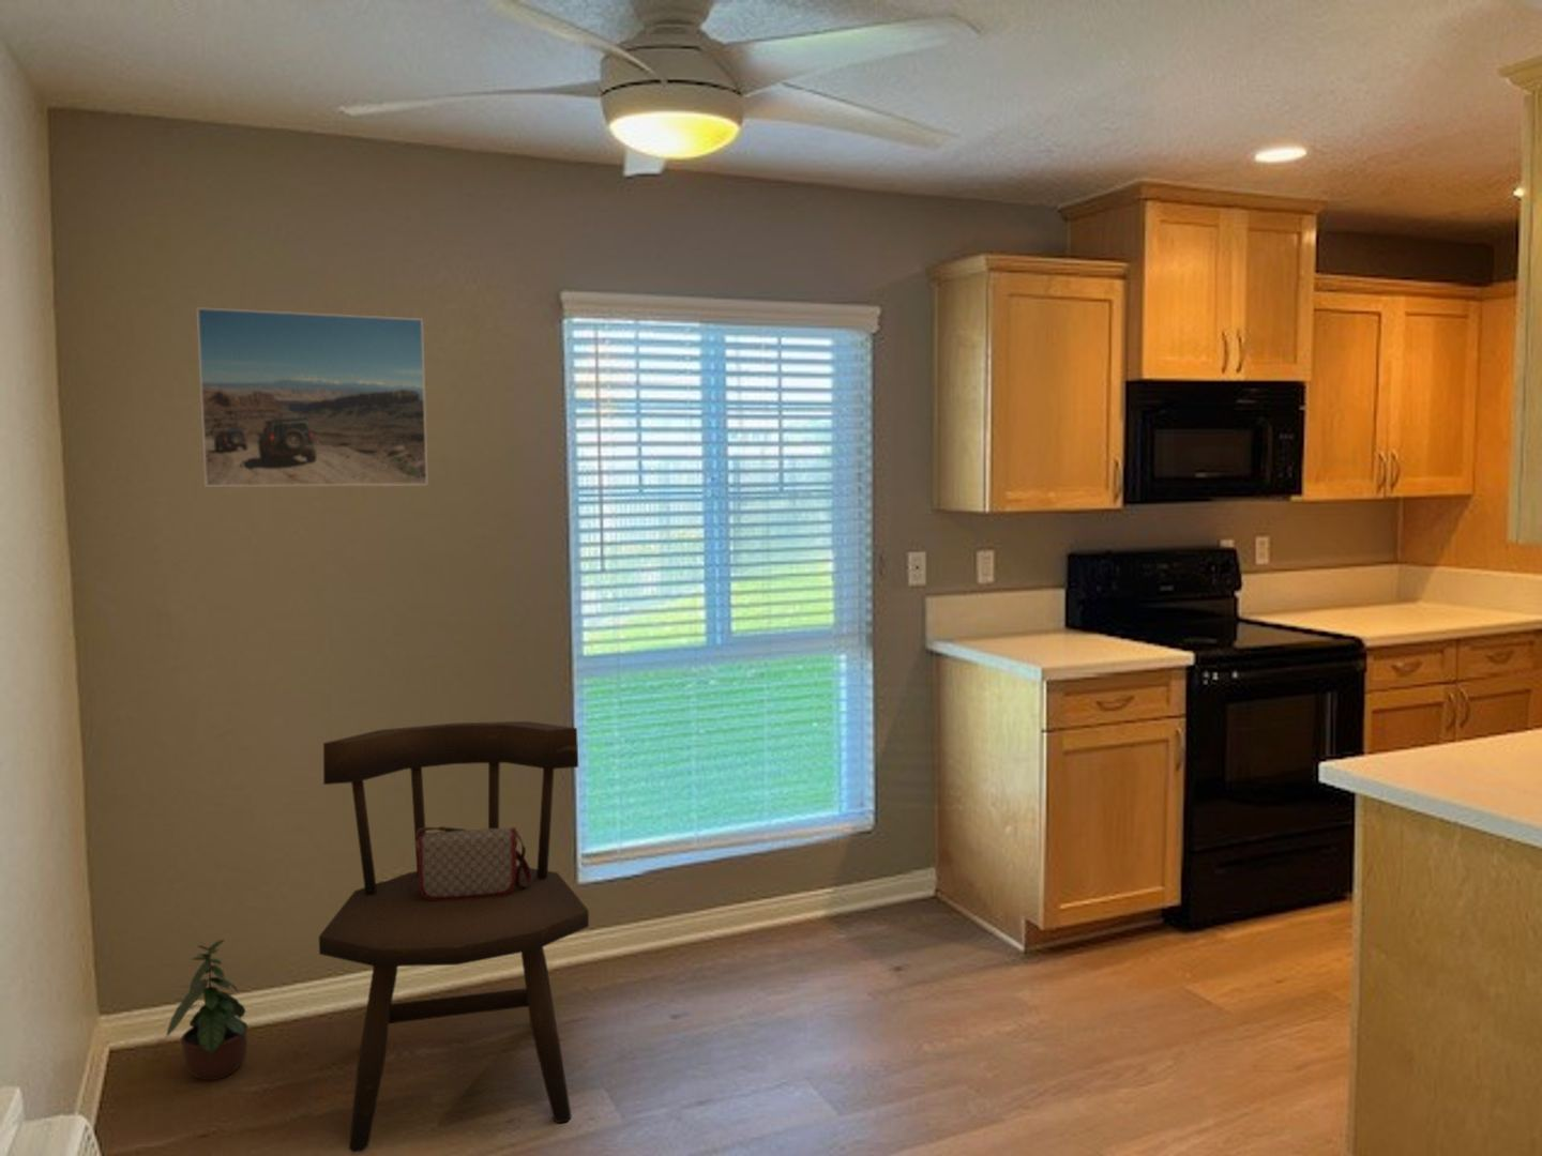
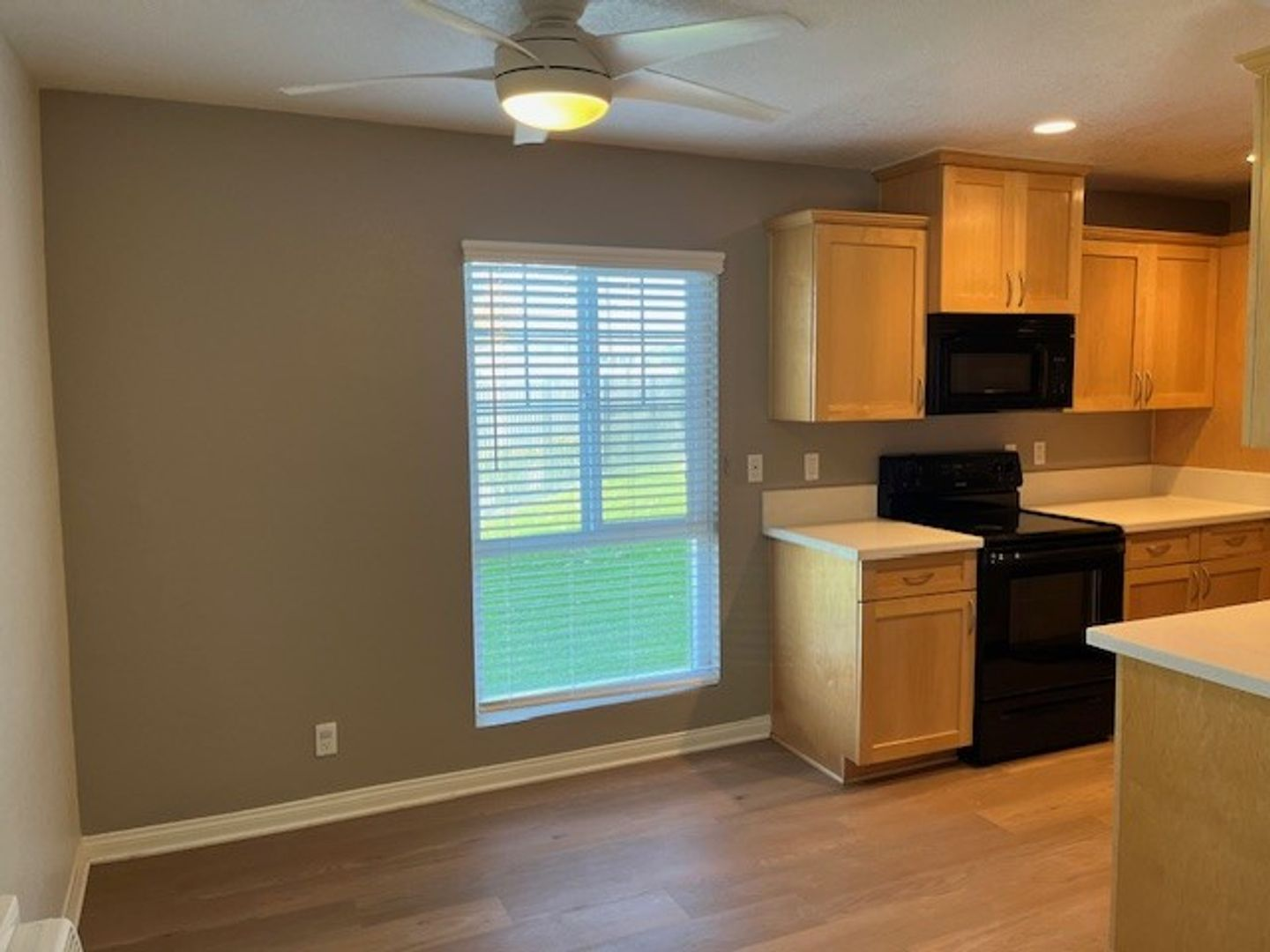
- potted plant (208, 1004)
- handbag (475, 856)
- dining chair (458, 909)
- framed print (316, 401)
